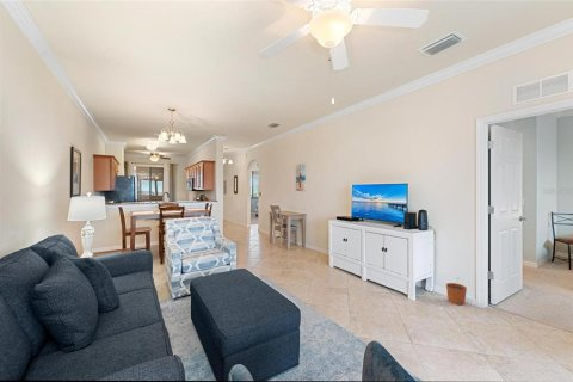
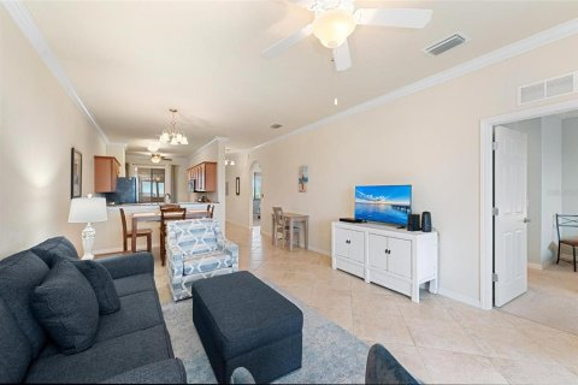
- plant pot (456, 290)
